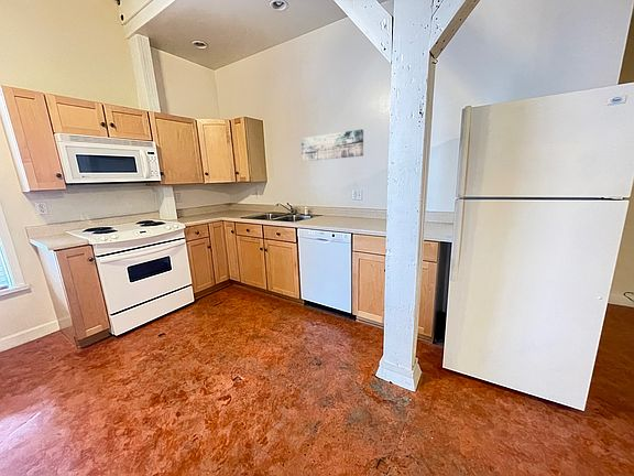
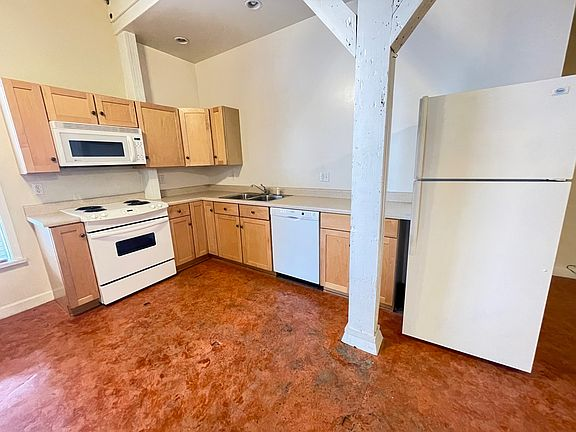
- wall art (330, 147)
